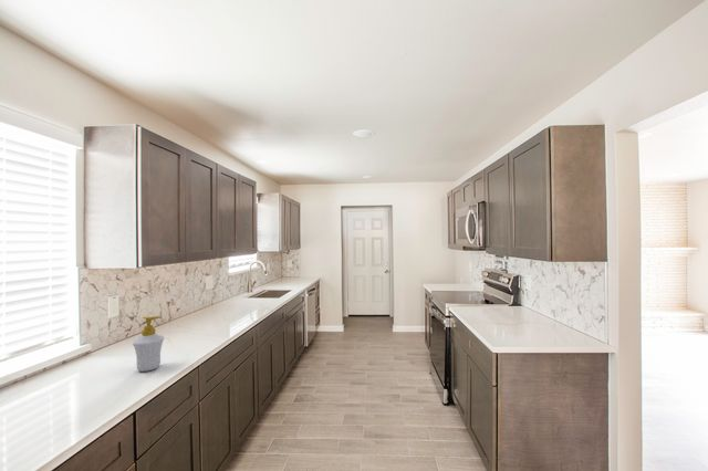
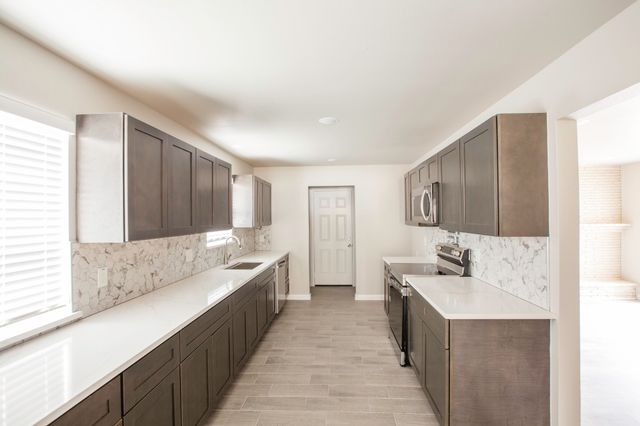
- soap bottle (148, 342)
